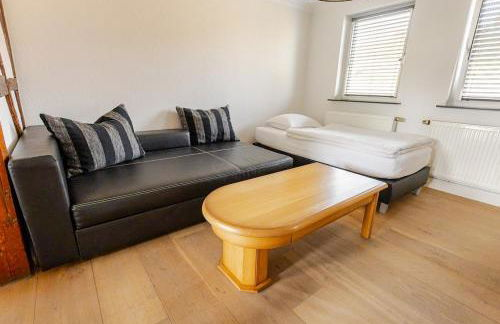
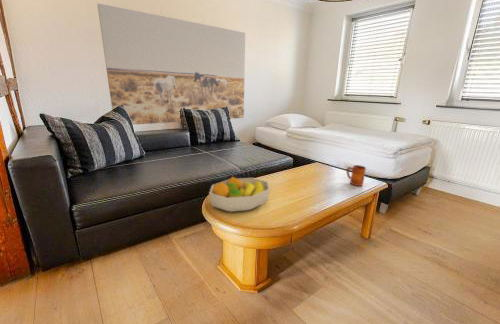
+ wall art (186, 73)
+ mug (354, 174)
+ fruit bowl (240, 191)
